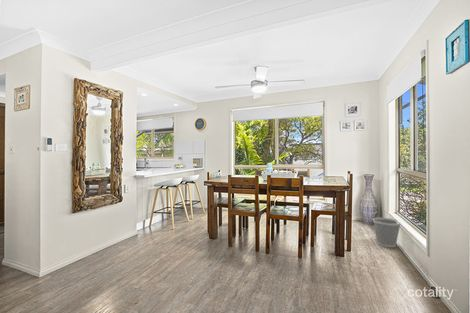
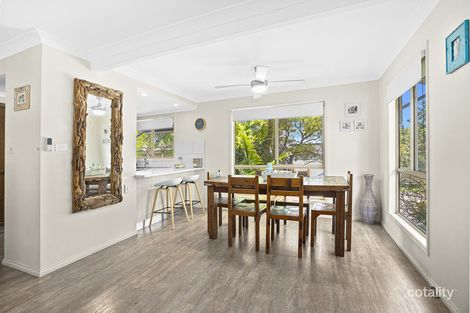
- wastebasket (386, 232)
